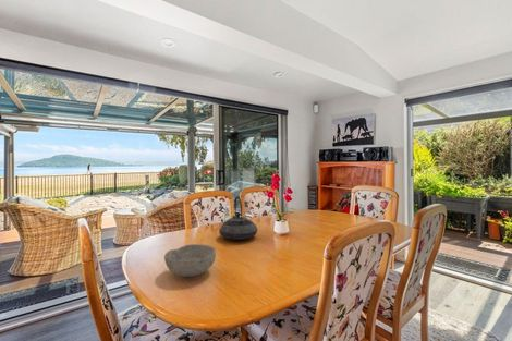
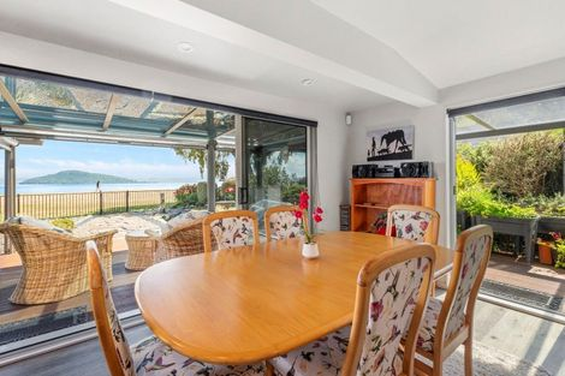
- teapot (237, 216)
- bowl (191, 261)
